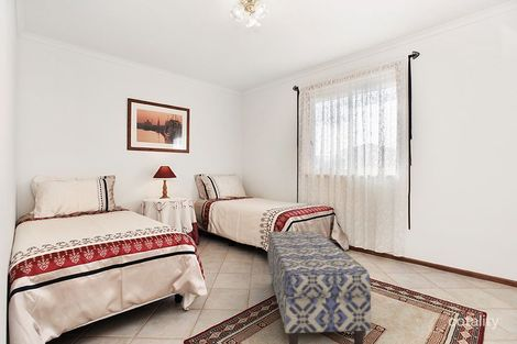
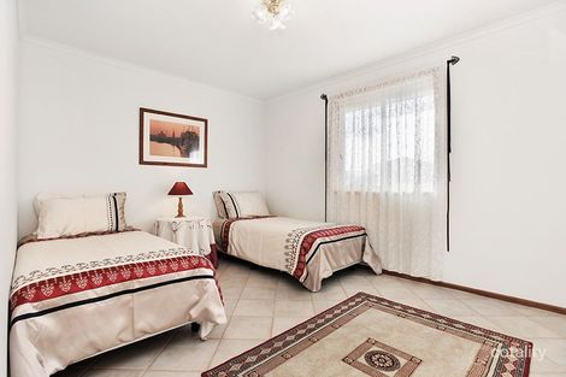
- bench (306, 278)
